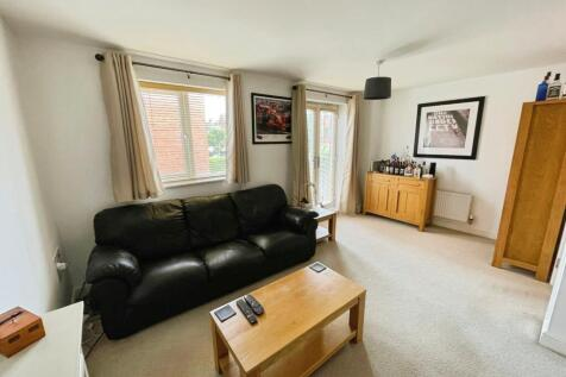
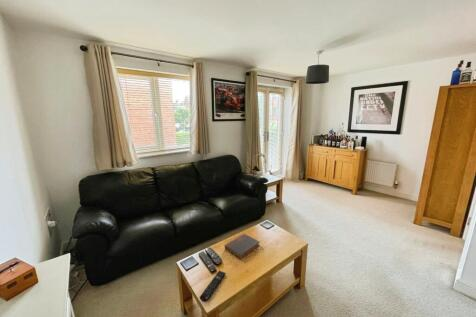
+ book (242, 245)
+ remote control (213, 285)
